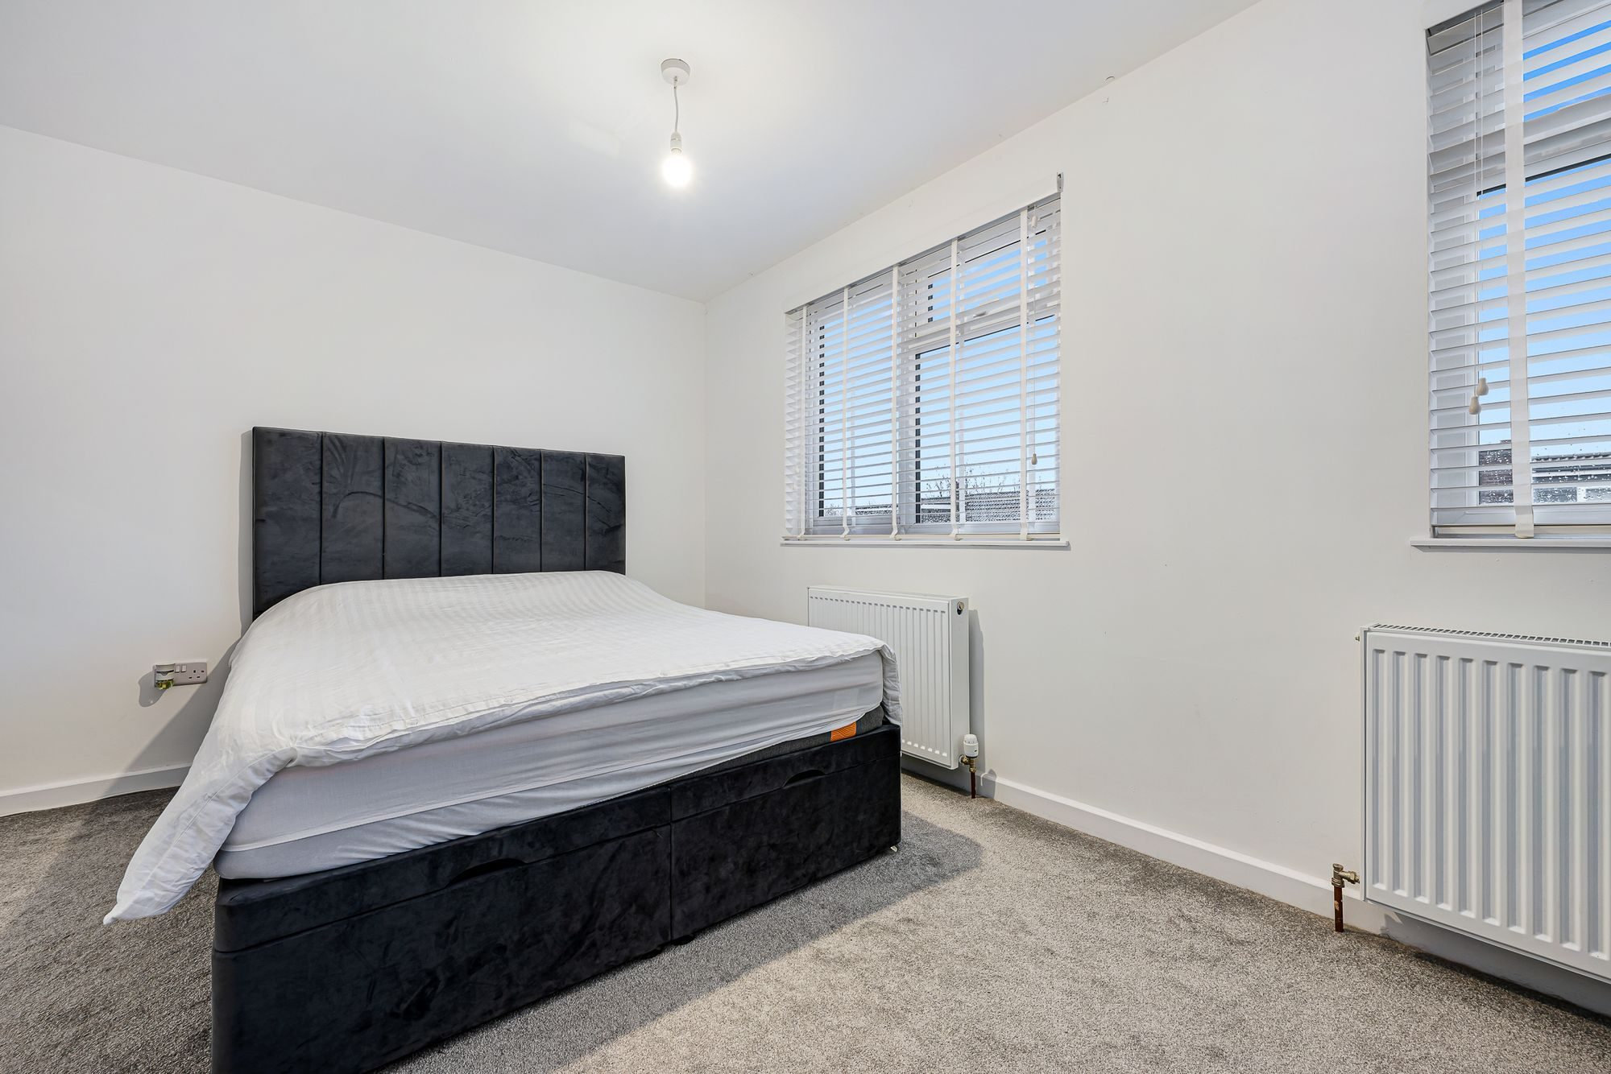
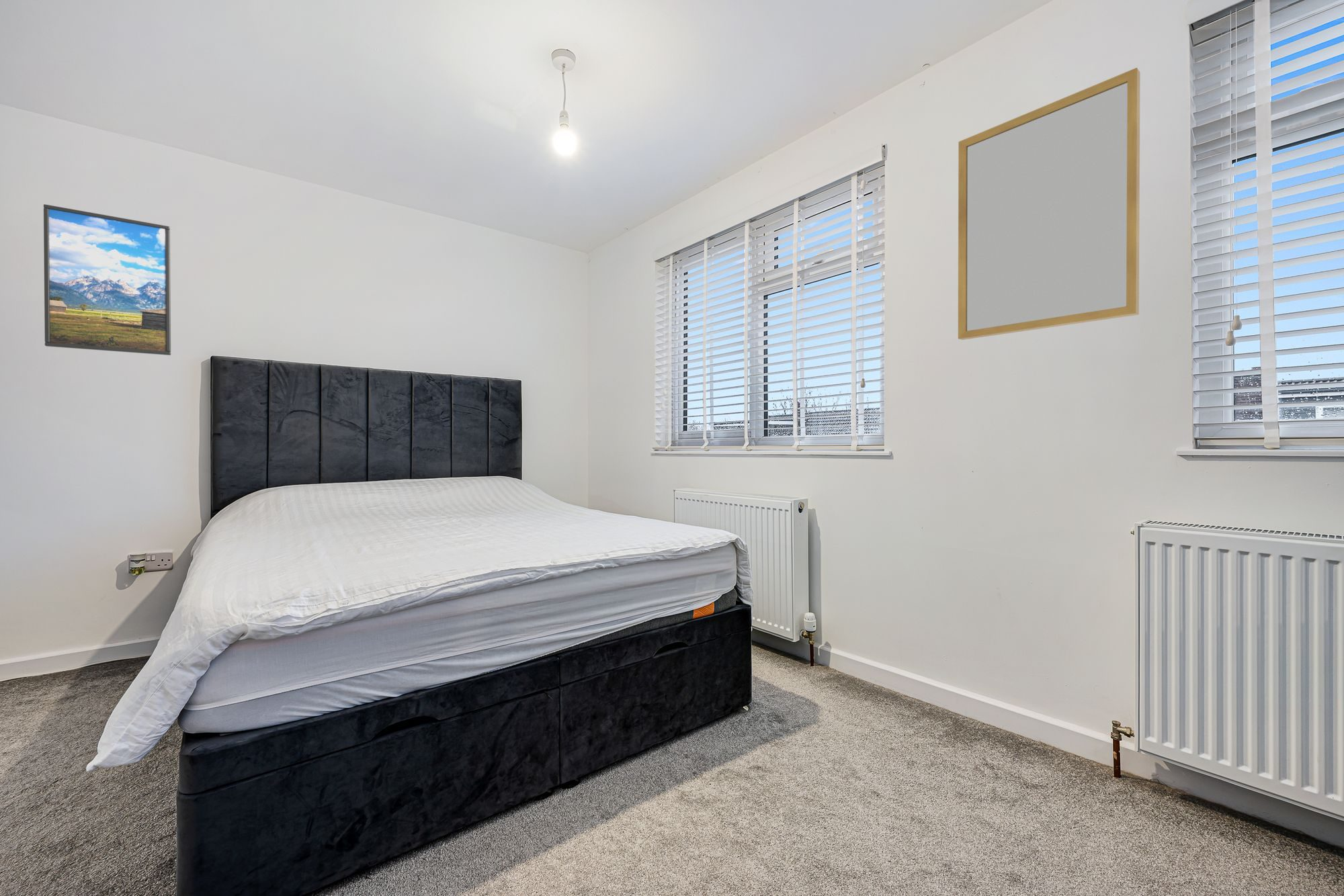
+ home mirror (1040, 219)
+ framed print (110, 283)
